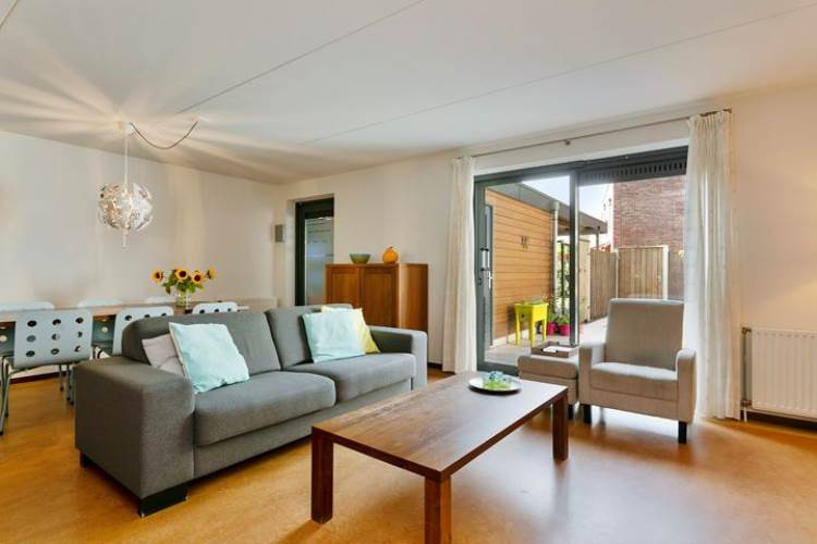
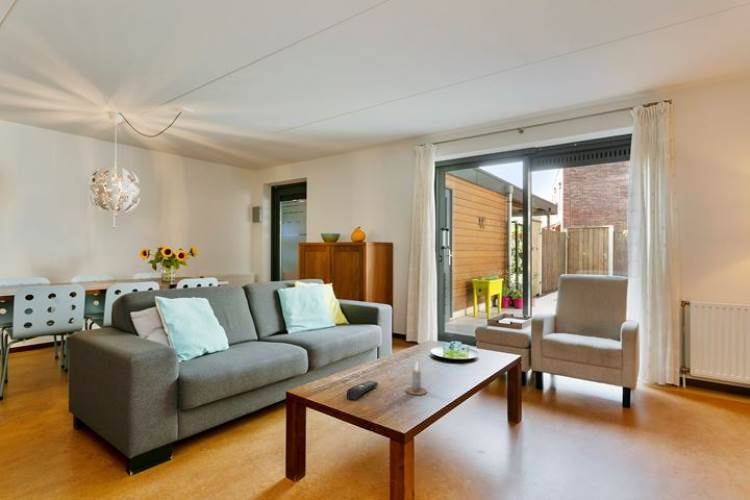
+ candle (416, 376)
+ remote control (362, 388)
